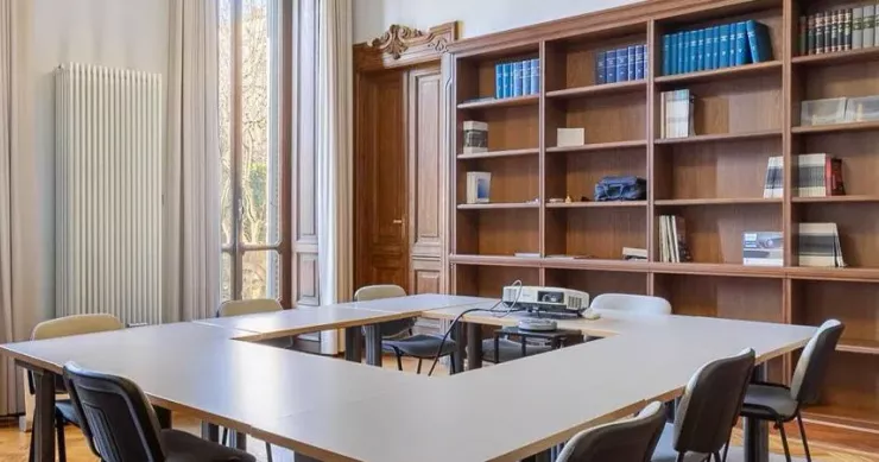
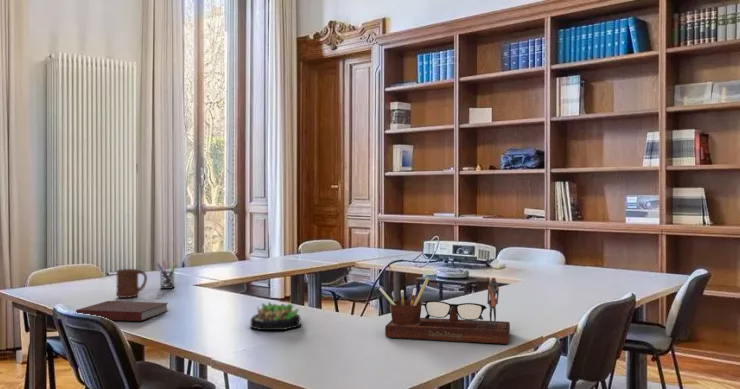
+ pen holder (169, 274)
+ succulent plant (277, 314)
+ notebook (123, 310)
+ desk organizer (443, 305)
+ cup (130, 282)
